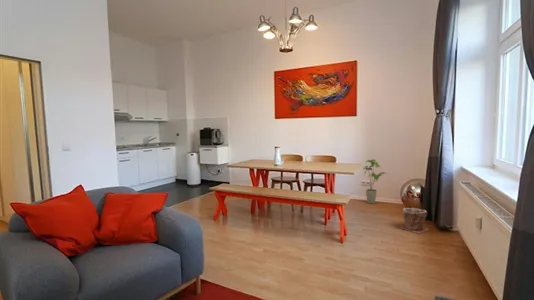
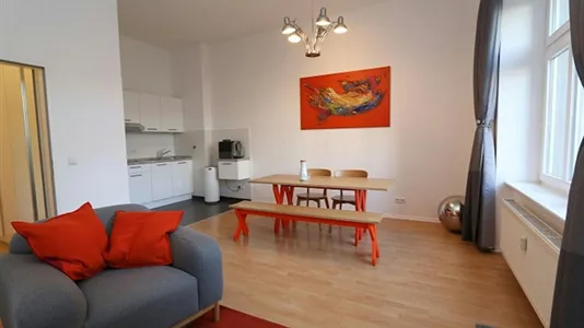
- house plant (374, 181)
- plant pot (414, 219)
